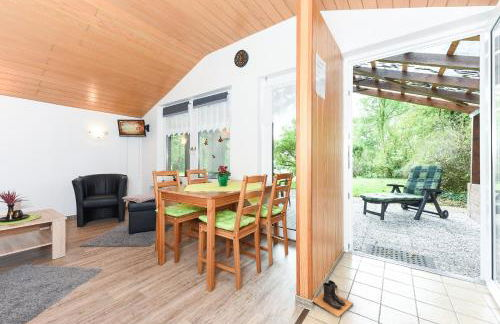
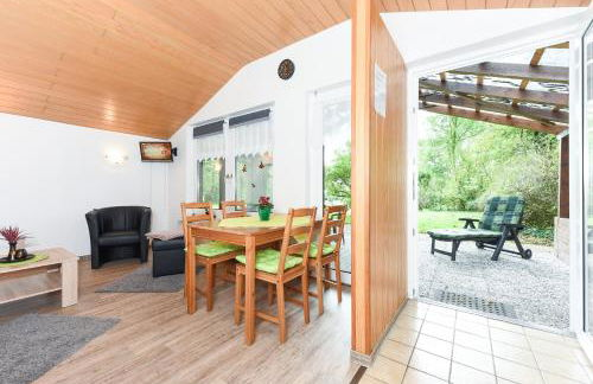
- boots (332, 294)
